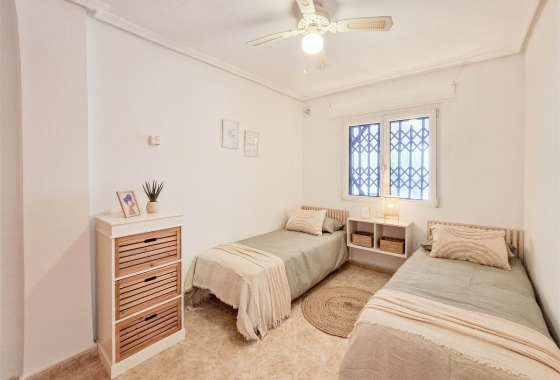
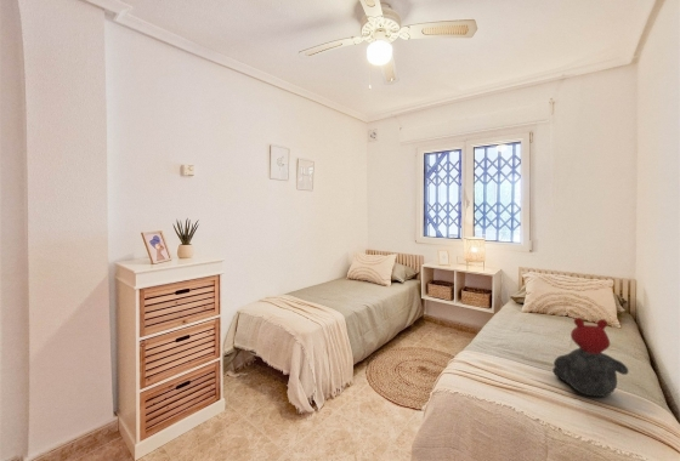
+ teddy bear (583, 352)
